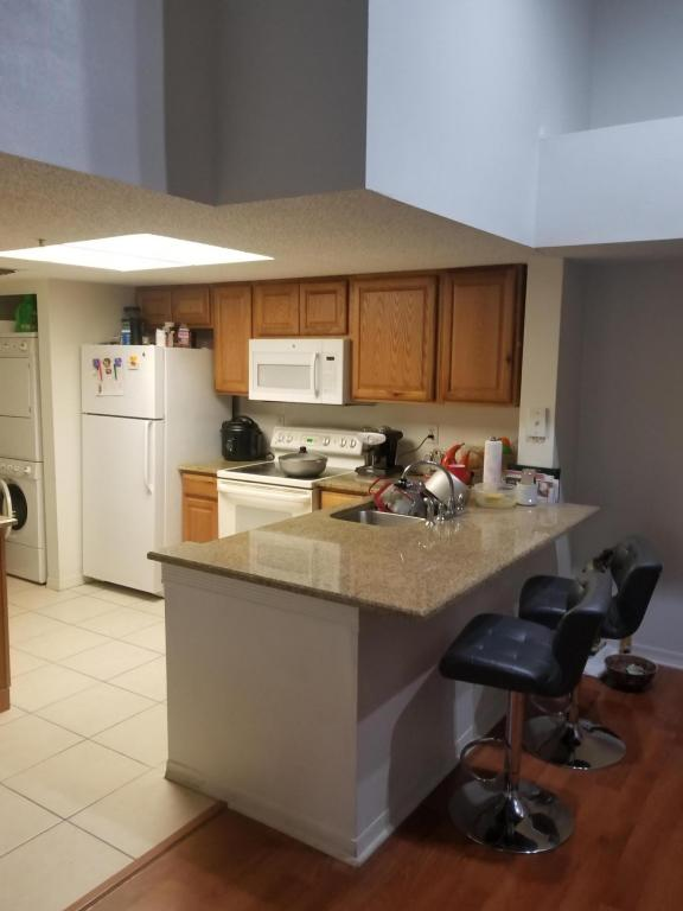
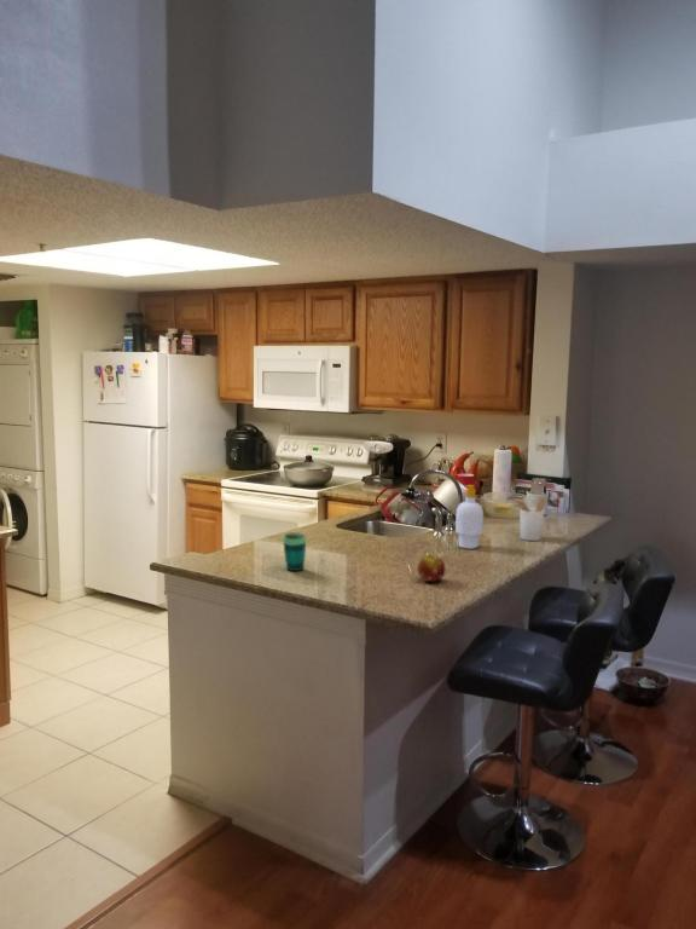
+ cup (294, 552)
+ soap bottle (469, 515)
+ fruit (430, 567)
+ utensil holder (527, 517)
